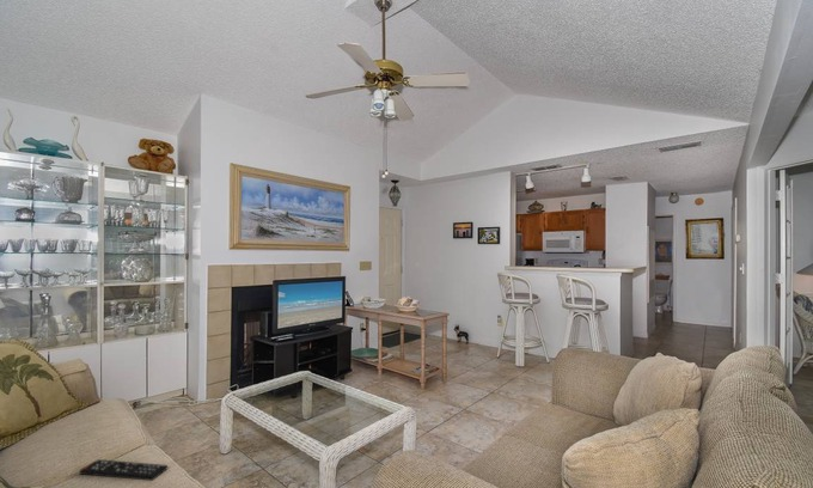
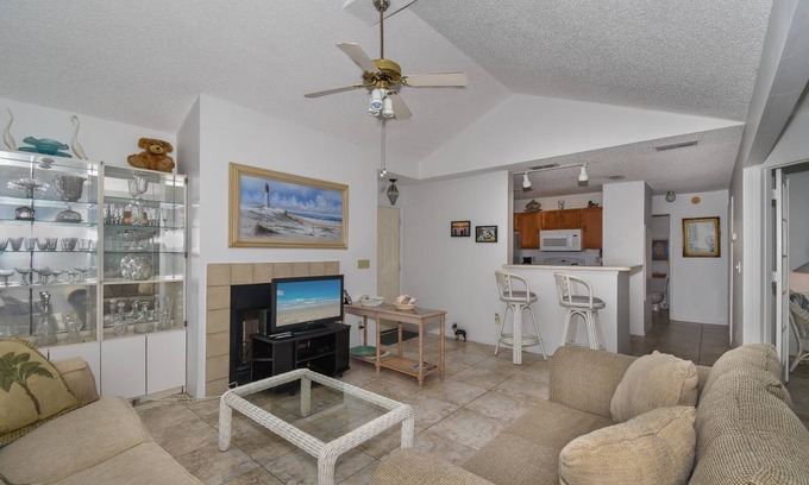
- remote control (123, 469)
